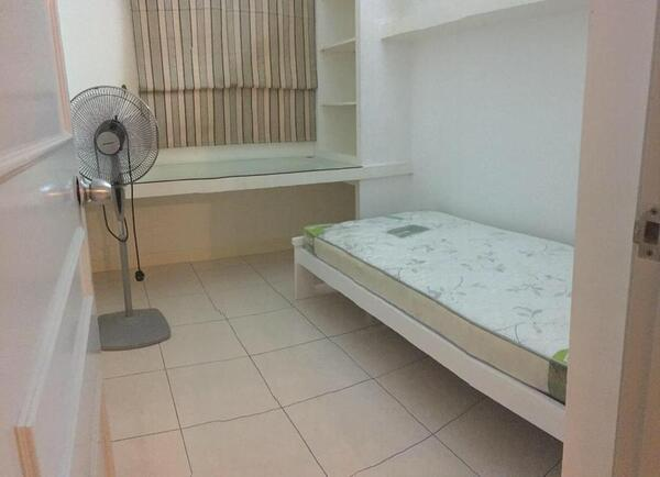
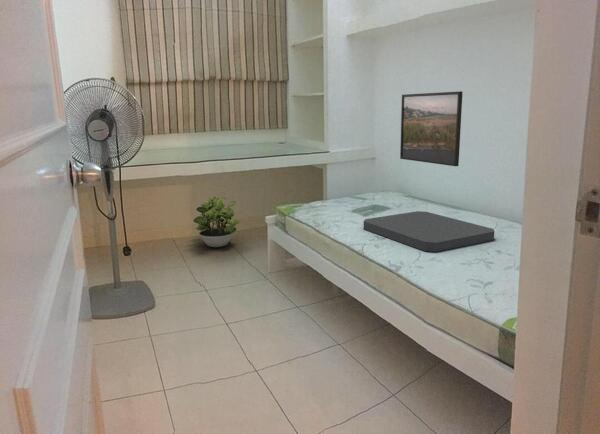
+ potted plant (214, 220)
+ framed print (428, 128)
+ cushion (425, 228)
